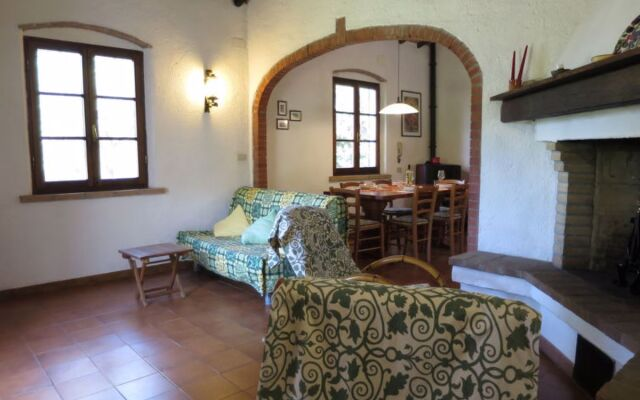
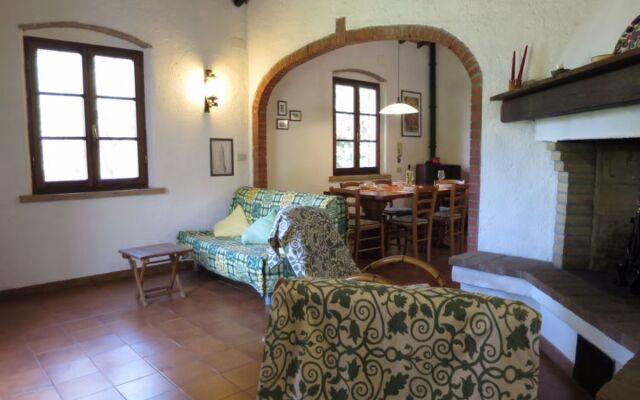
+ wall art (221, 157)
